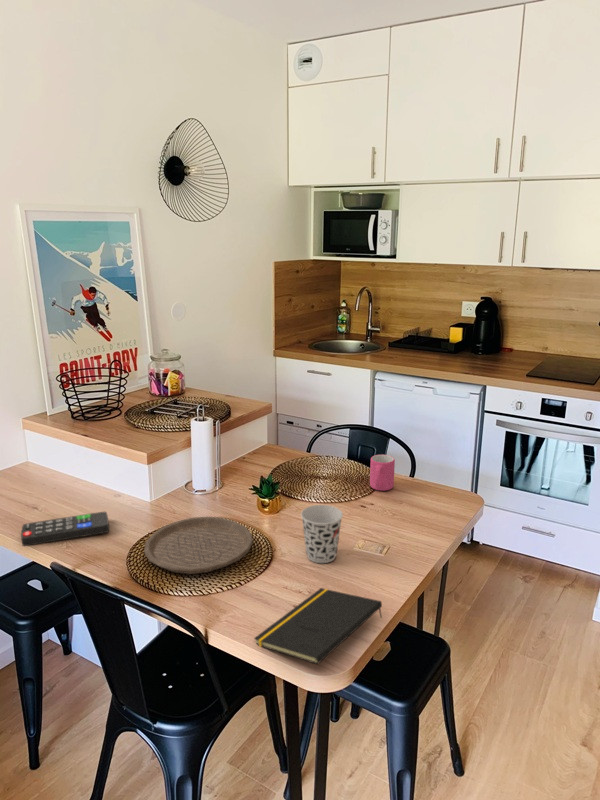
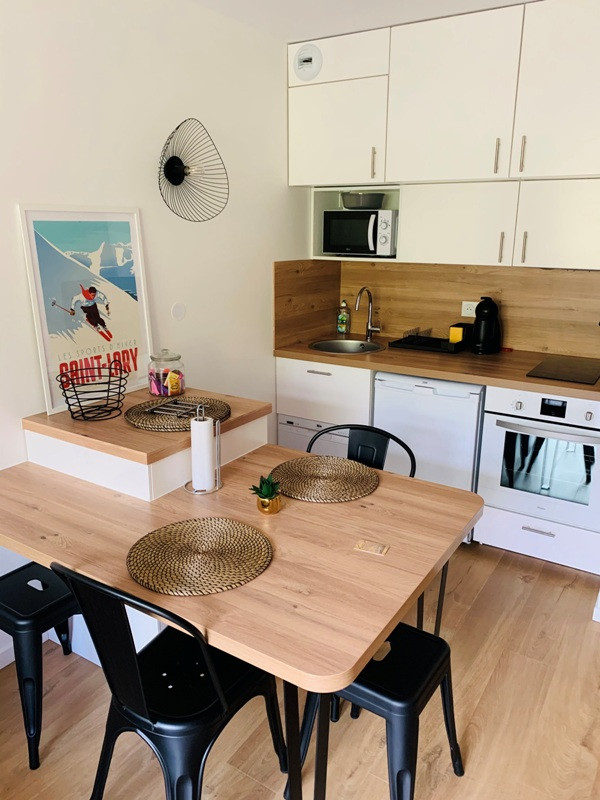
- mug (381, 474)
- remote control (66, 527)
- cup (321, 535)
- plate (199, 544)
- notepad (319, 622)
